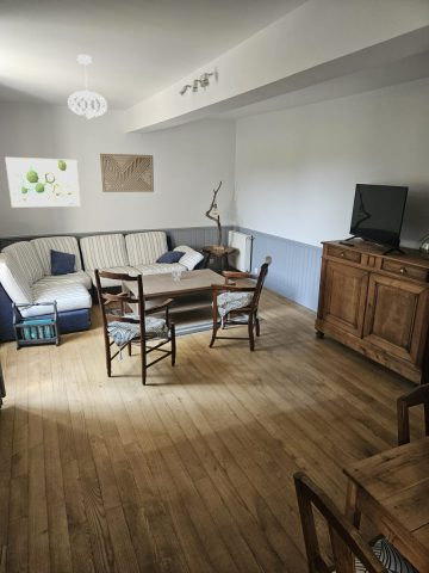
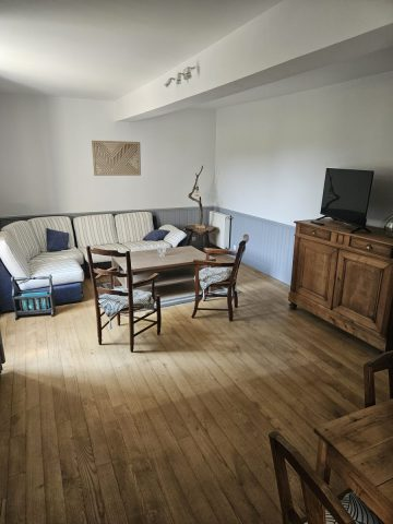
- wall art (44, 183)
- pendant light (86, 88)
